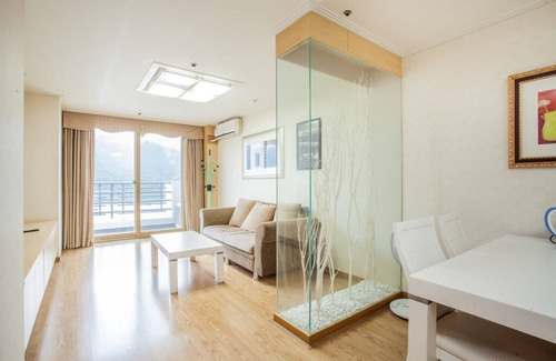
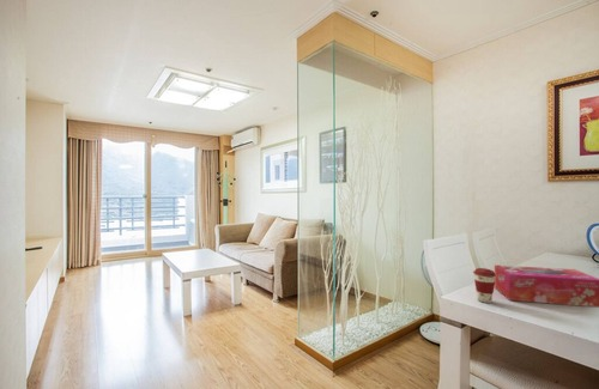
+ coffee cup (484, 285)
+ tissue box (543, 284)
